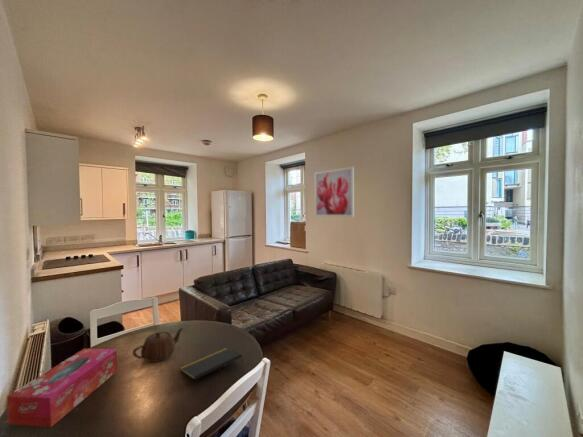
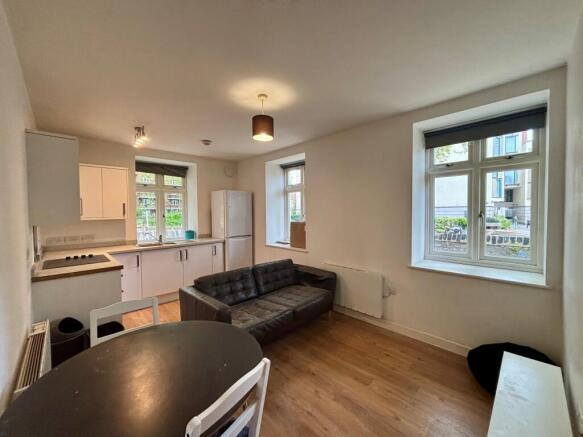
- tissue box (70, 381)
- wall art (333, 193)
- teapot (160, 343)
- notepad (211, 362)
